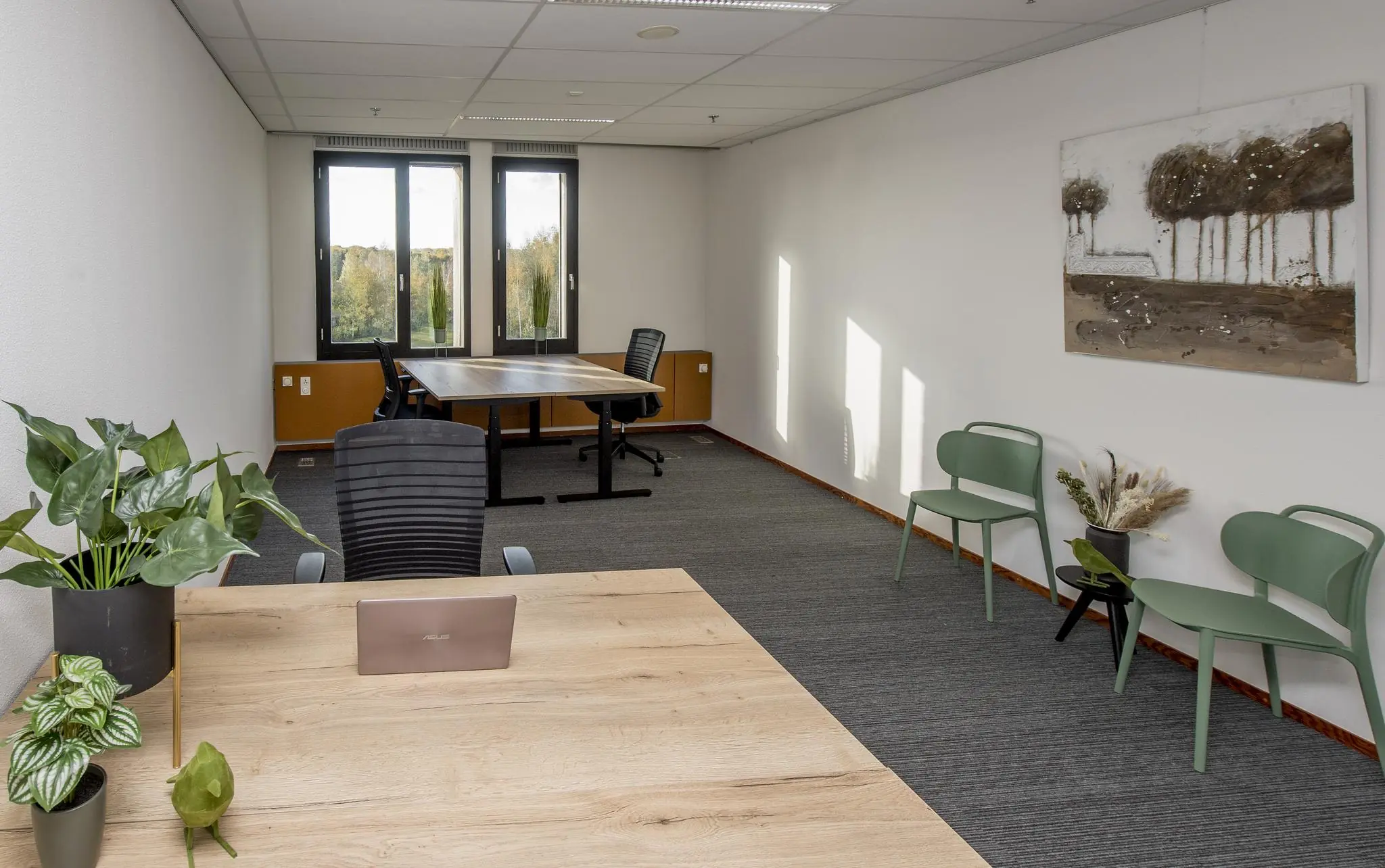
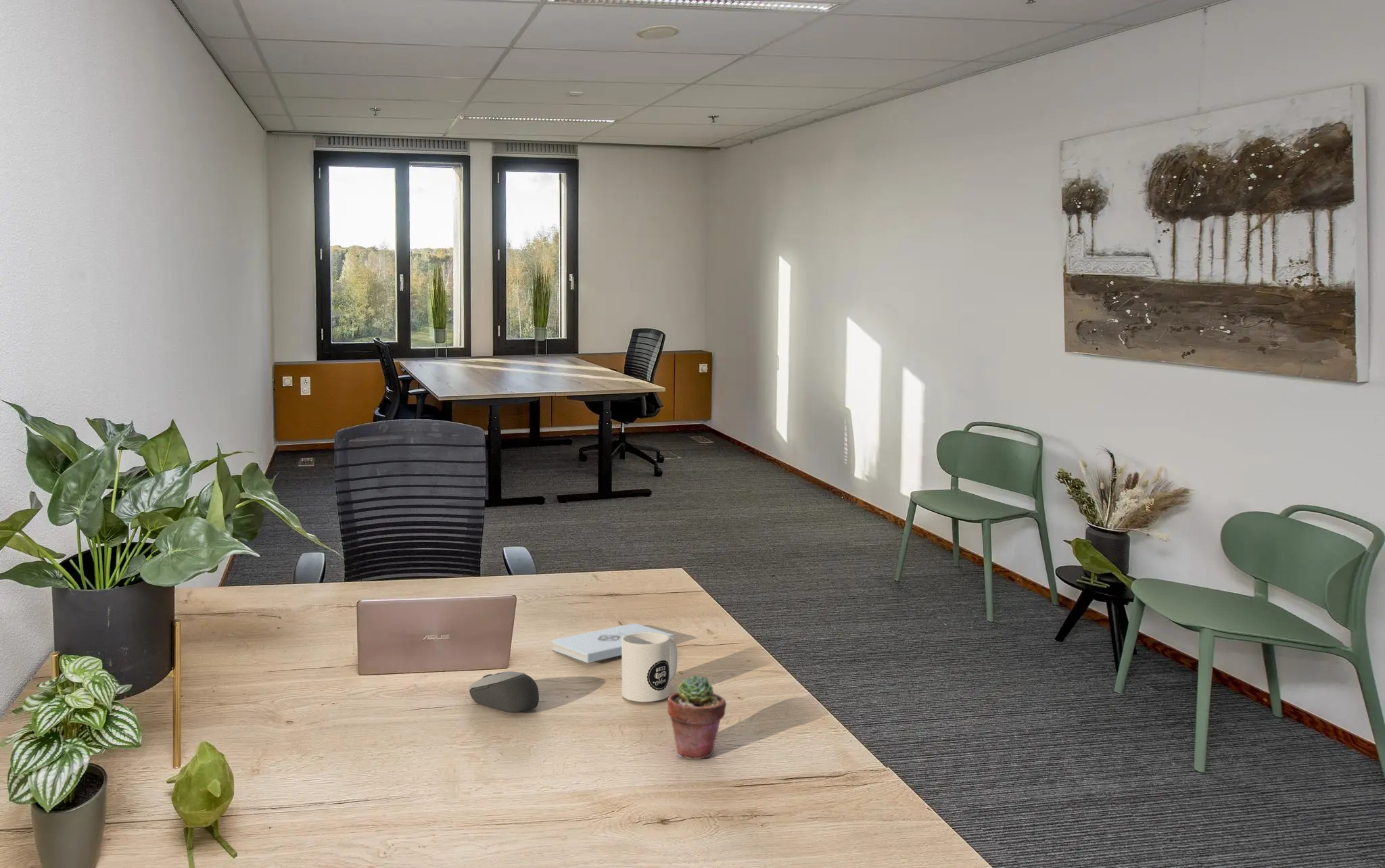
+ mug (653, 664)
+ notepad (612, 642)
+ potted succulent (696, 714)
+ mouse (503, 687)
